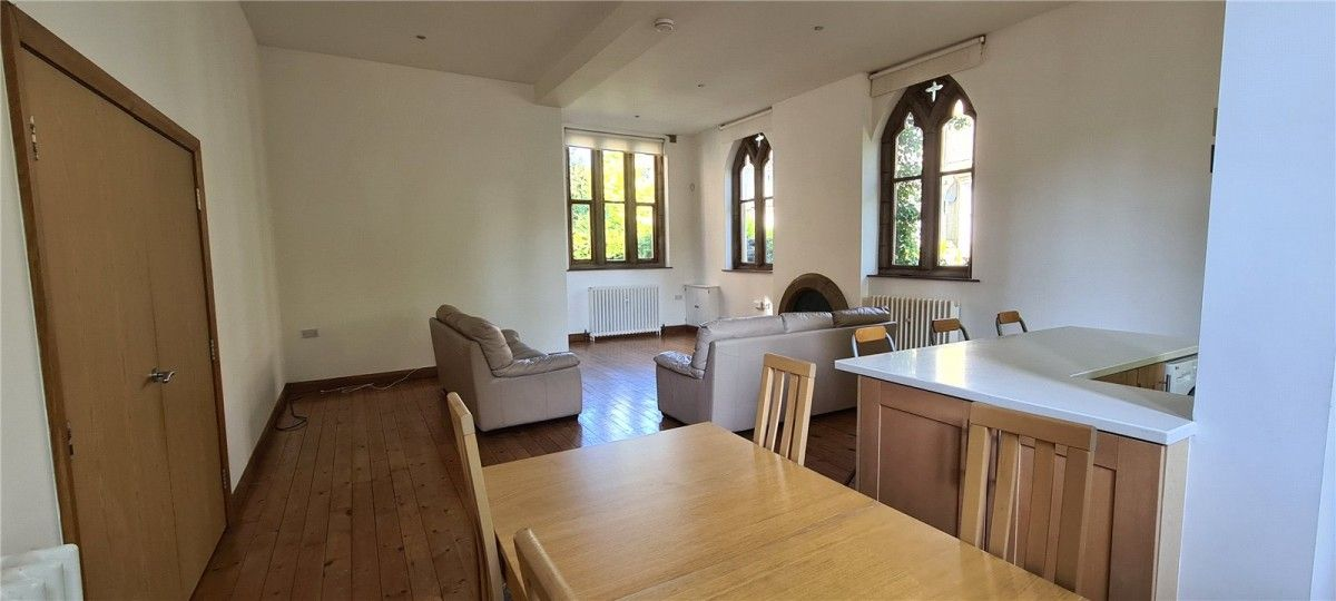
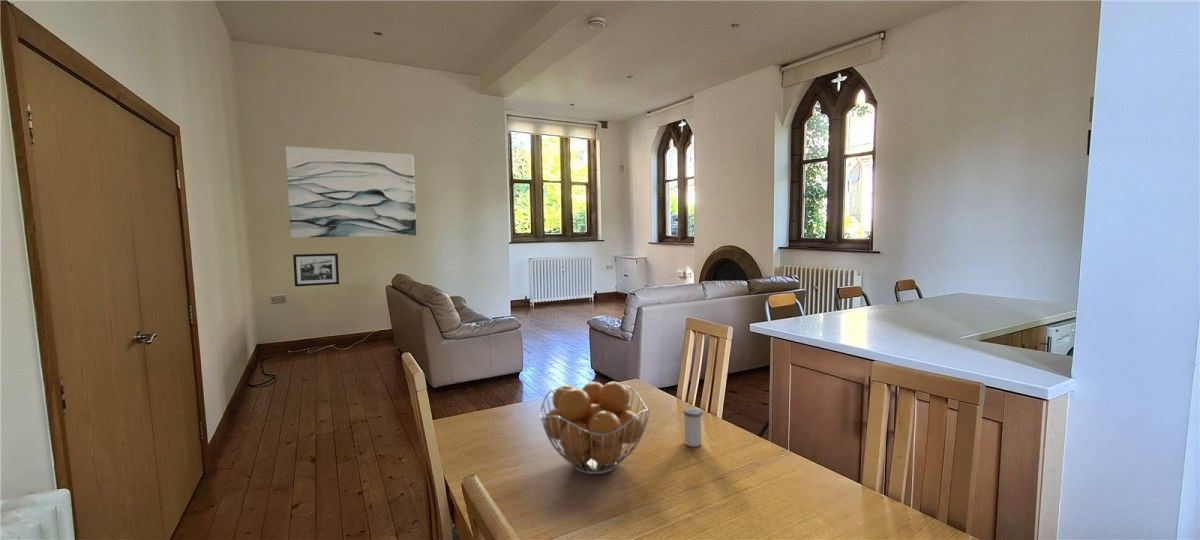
+ picture frame (316, 269)
+ salt shaker (692, 426)
+ fruit basket (595, 423)
+ wall art (355, 194)
